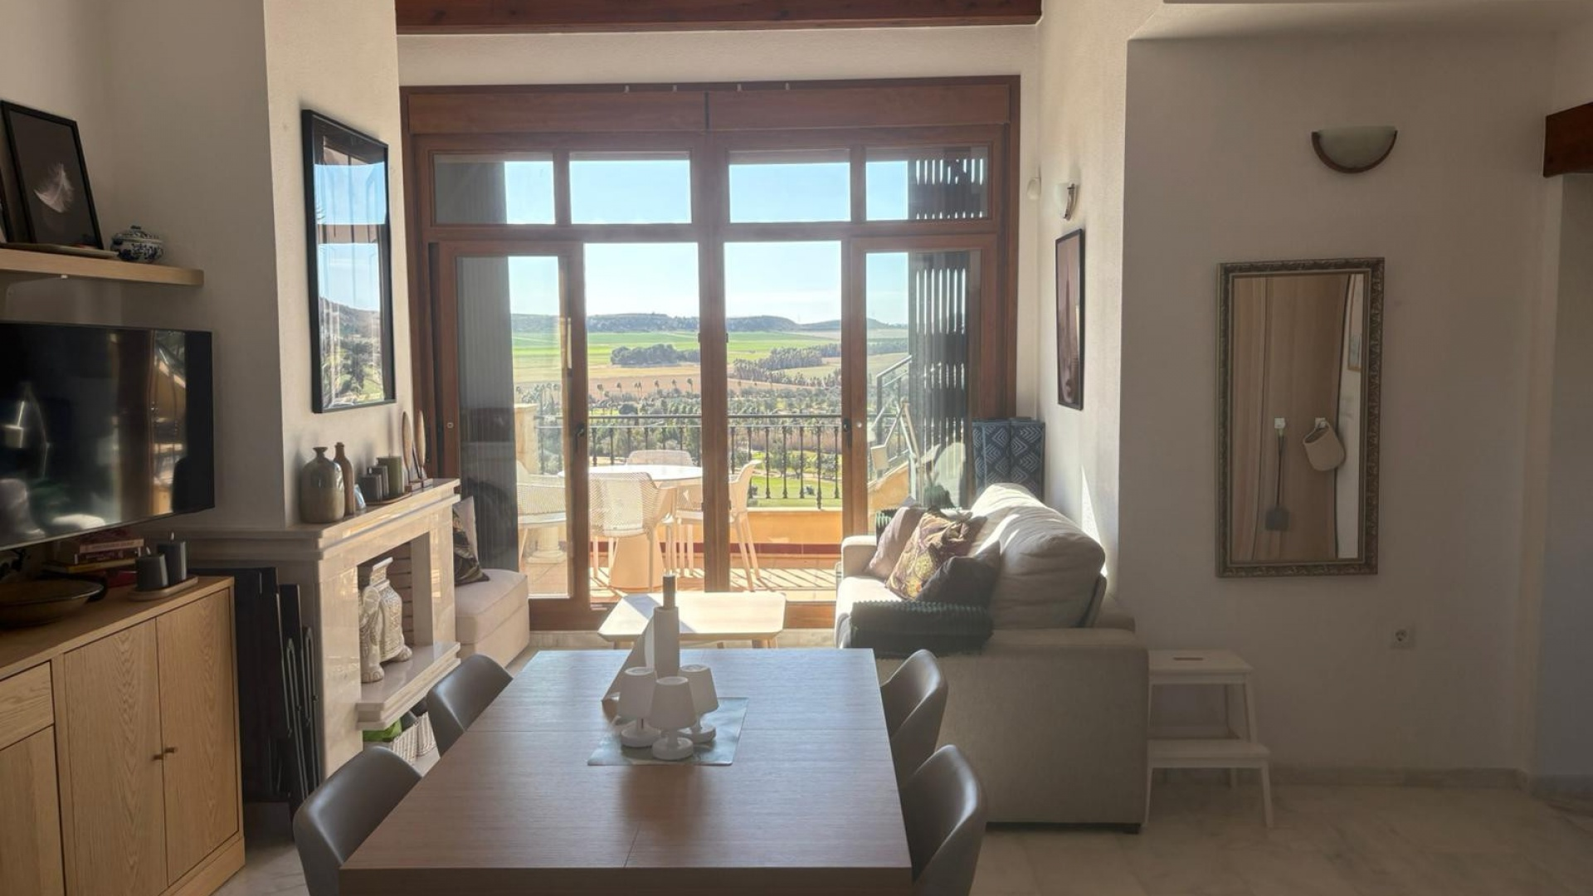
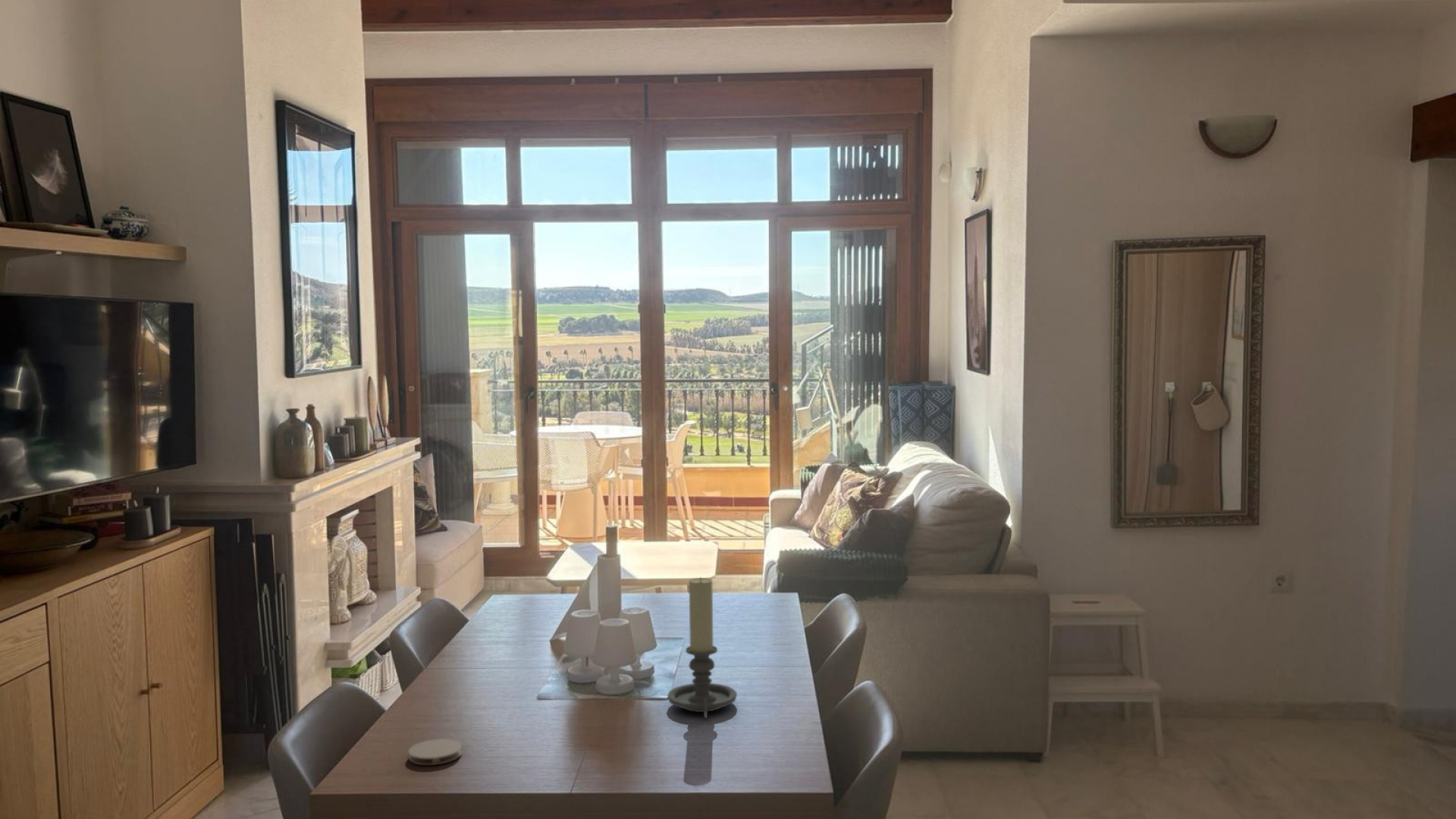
+ candle holder (701, 643)
+ coaster (435, 752)
